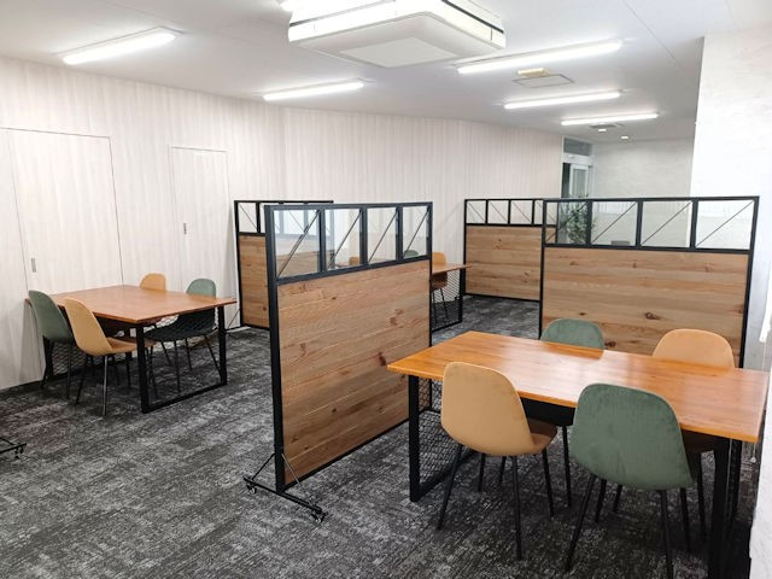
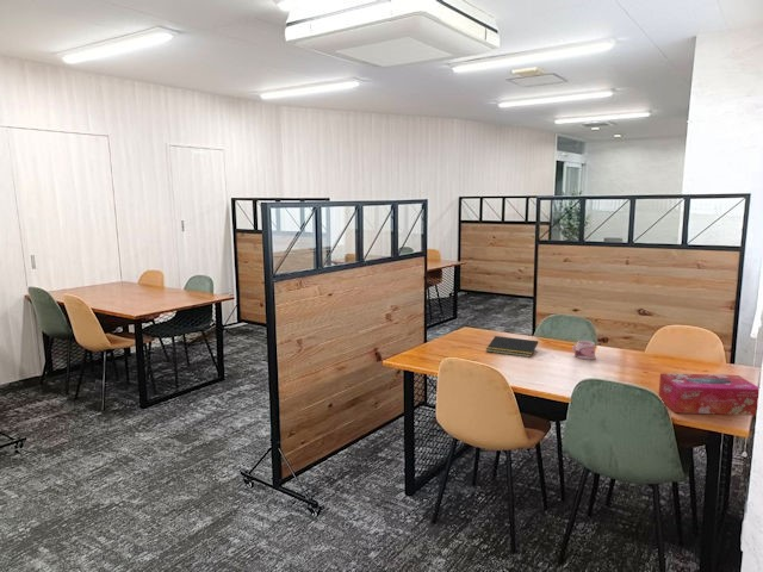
+ mug (583, 349)
+ tissue box (707, 393)
+ notepad (511, 346)
